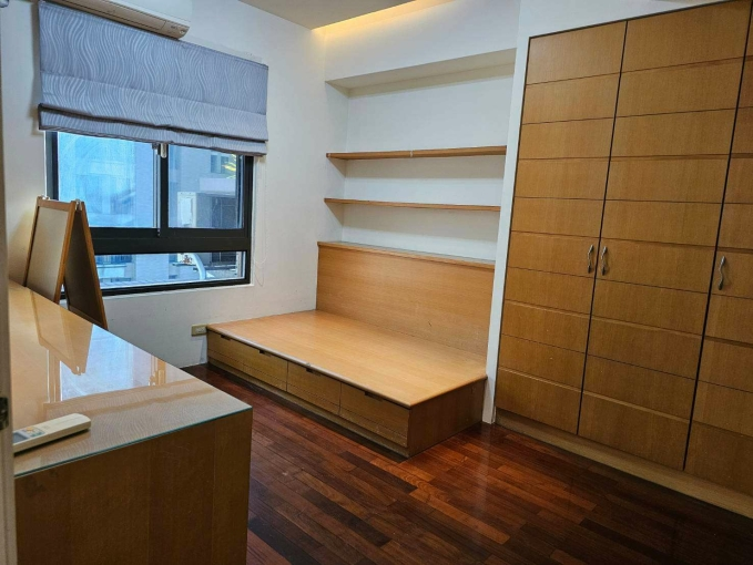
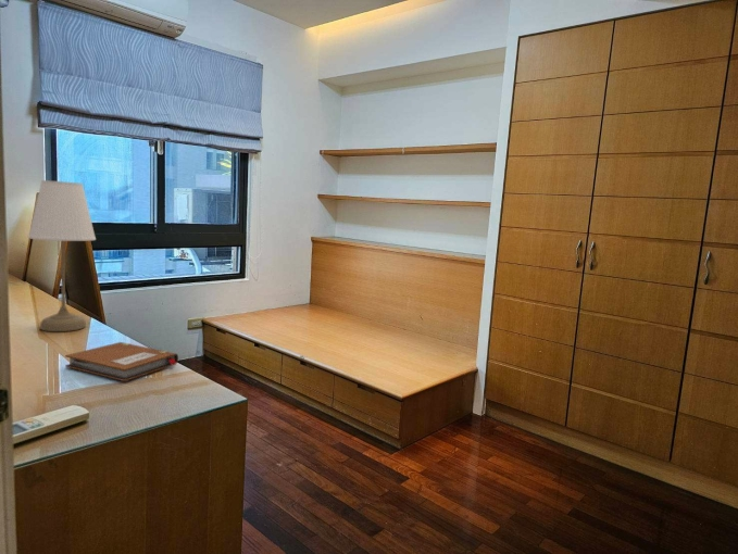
+ notebook (125, 360)
+ desk lamp (63, 255)
